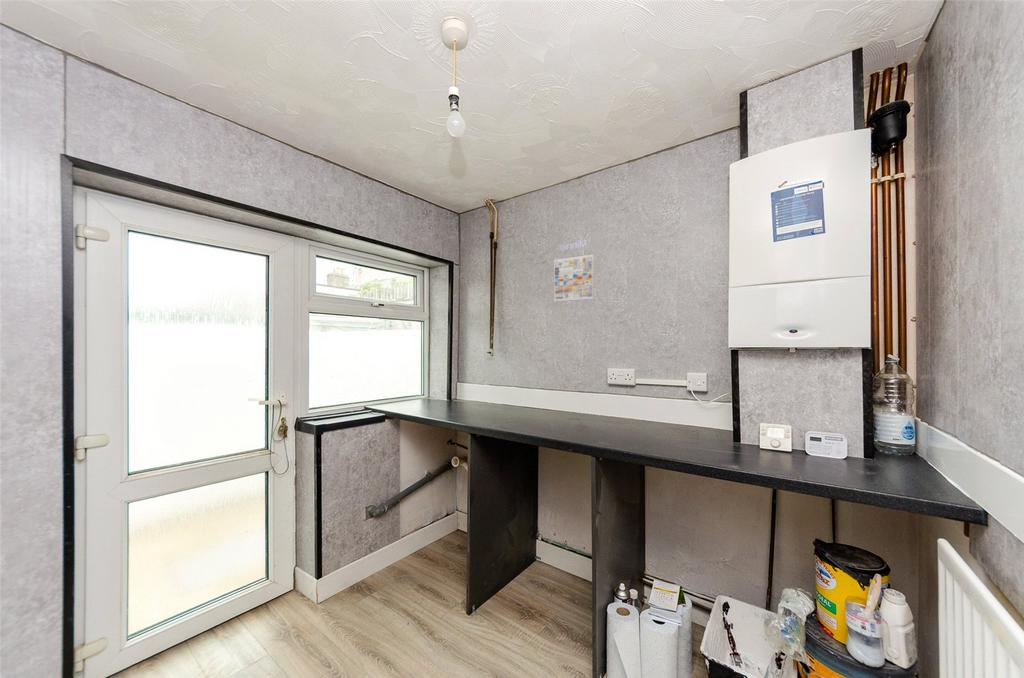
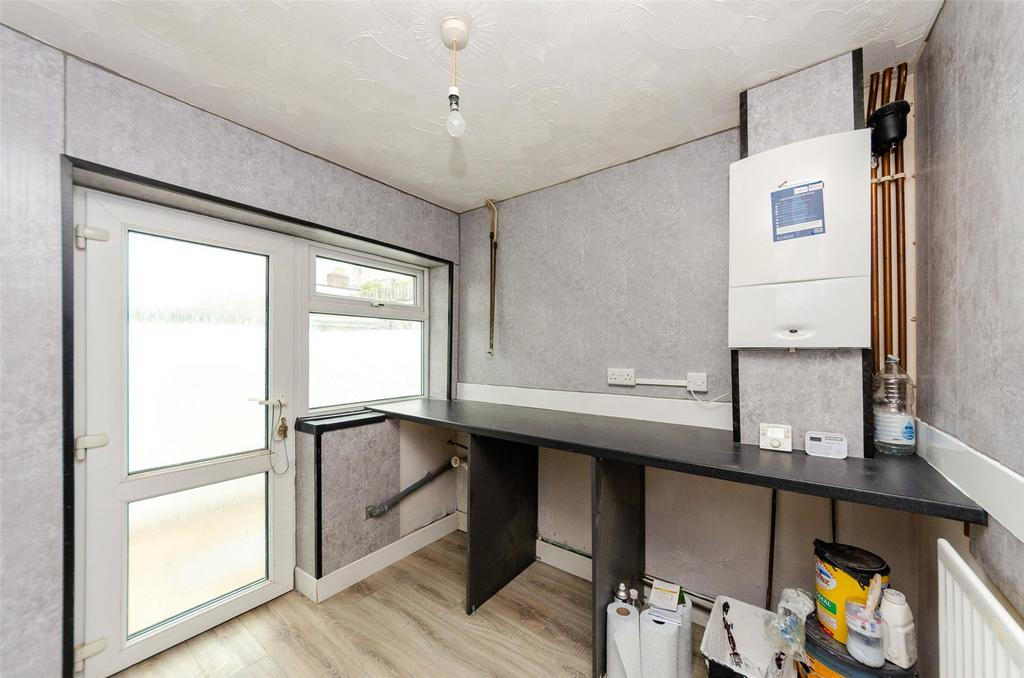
- calendar (573, 270)
